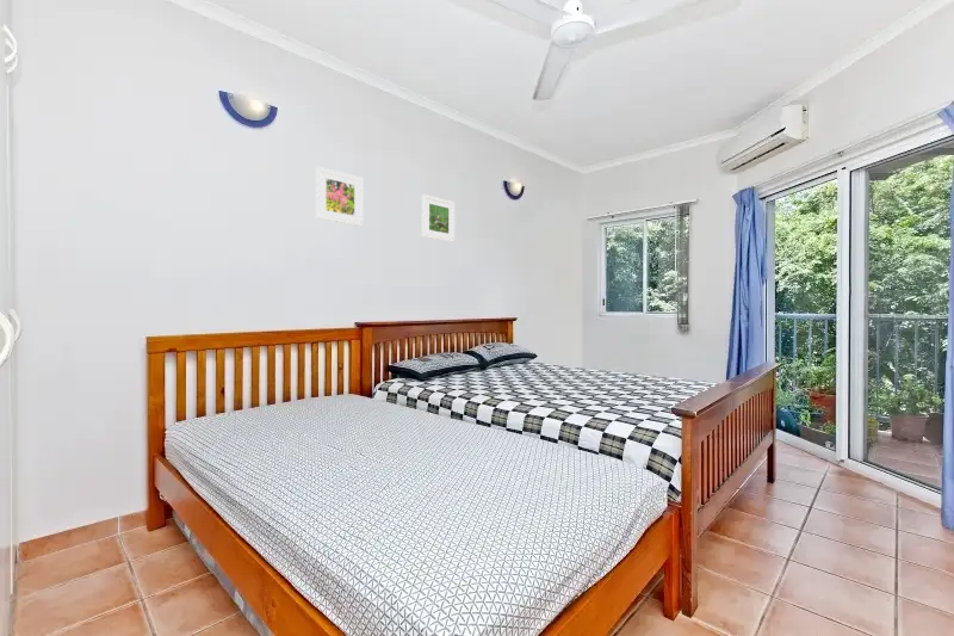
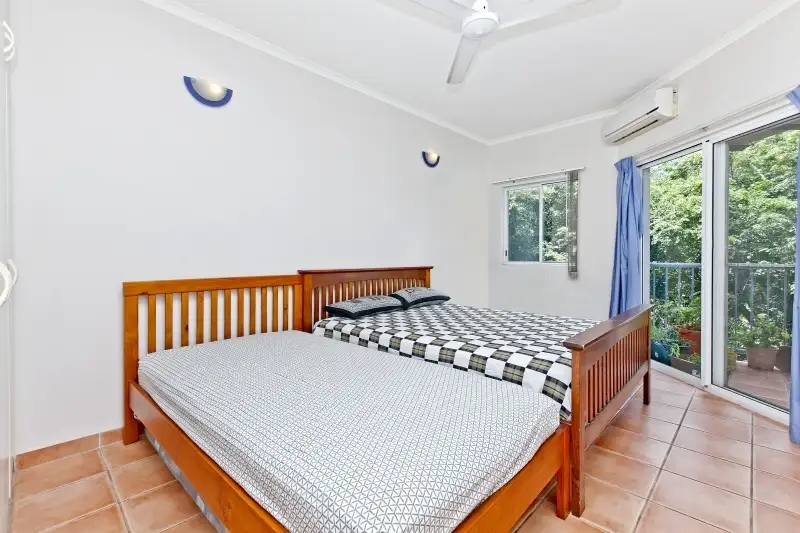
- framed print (438, 218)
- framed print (340, 197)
